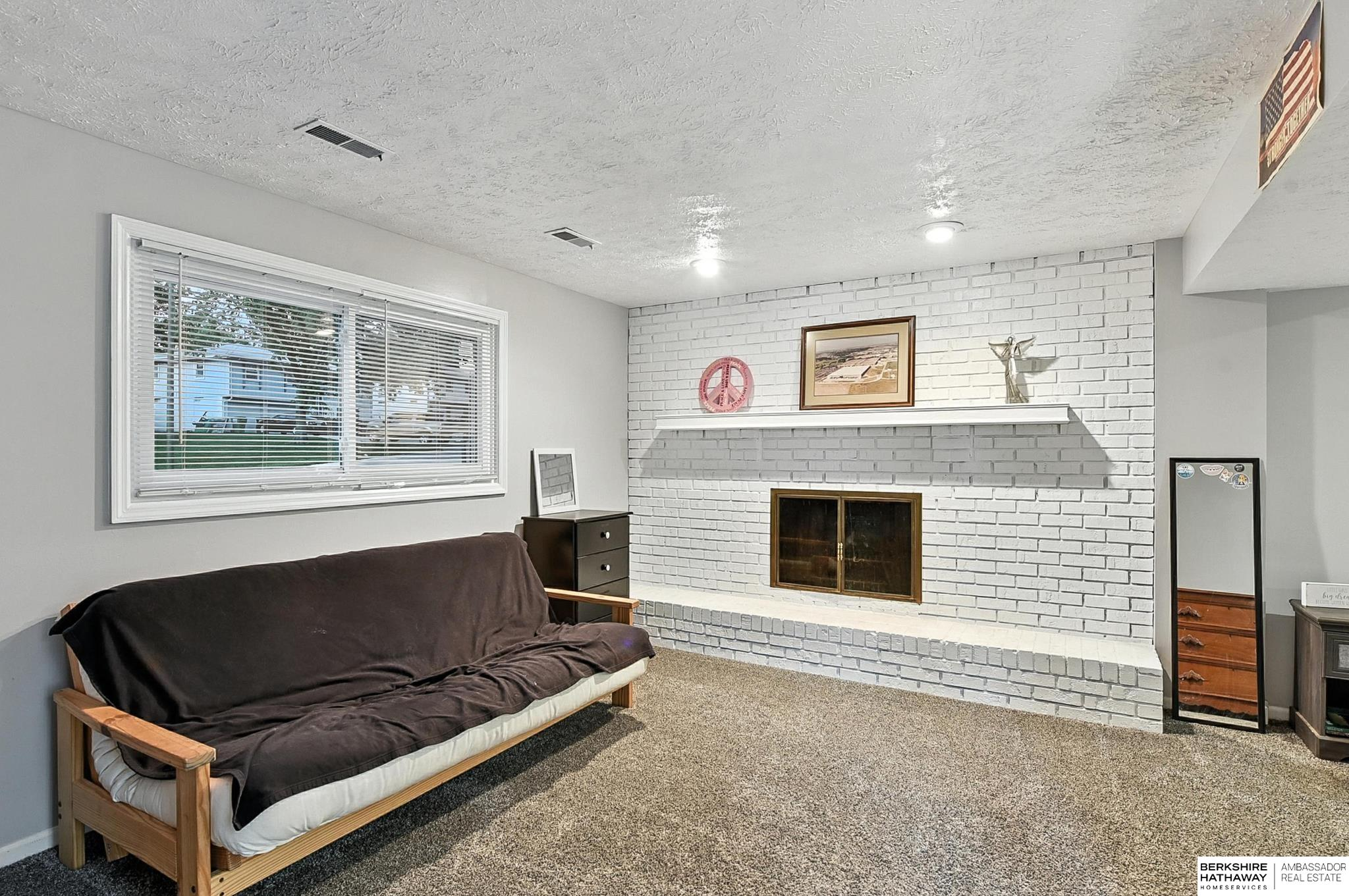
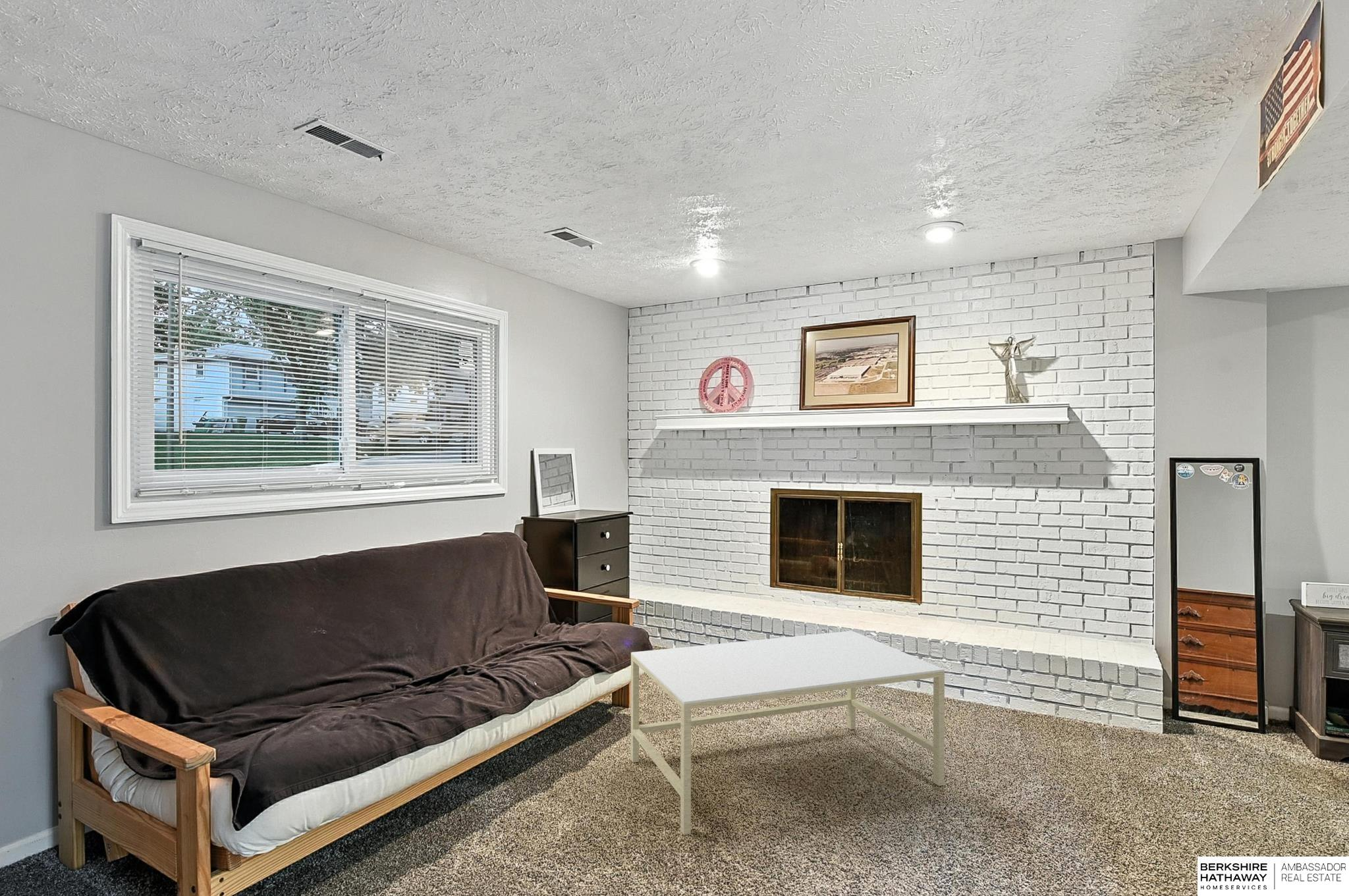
+ coffee table (781, 714)
